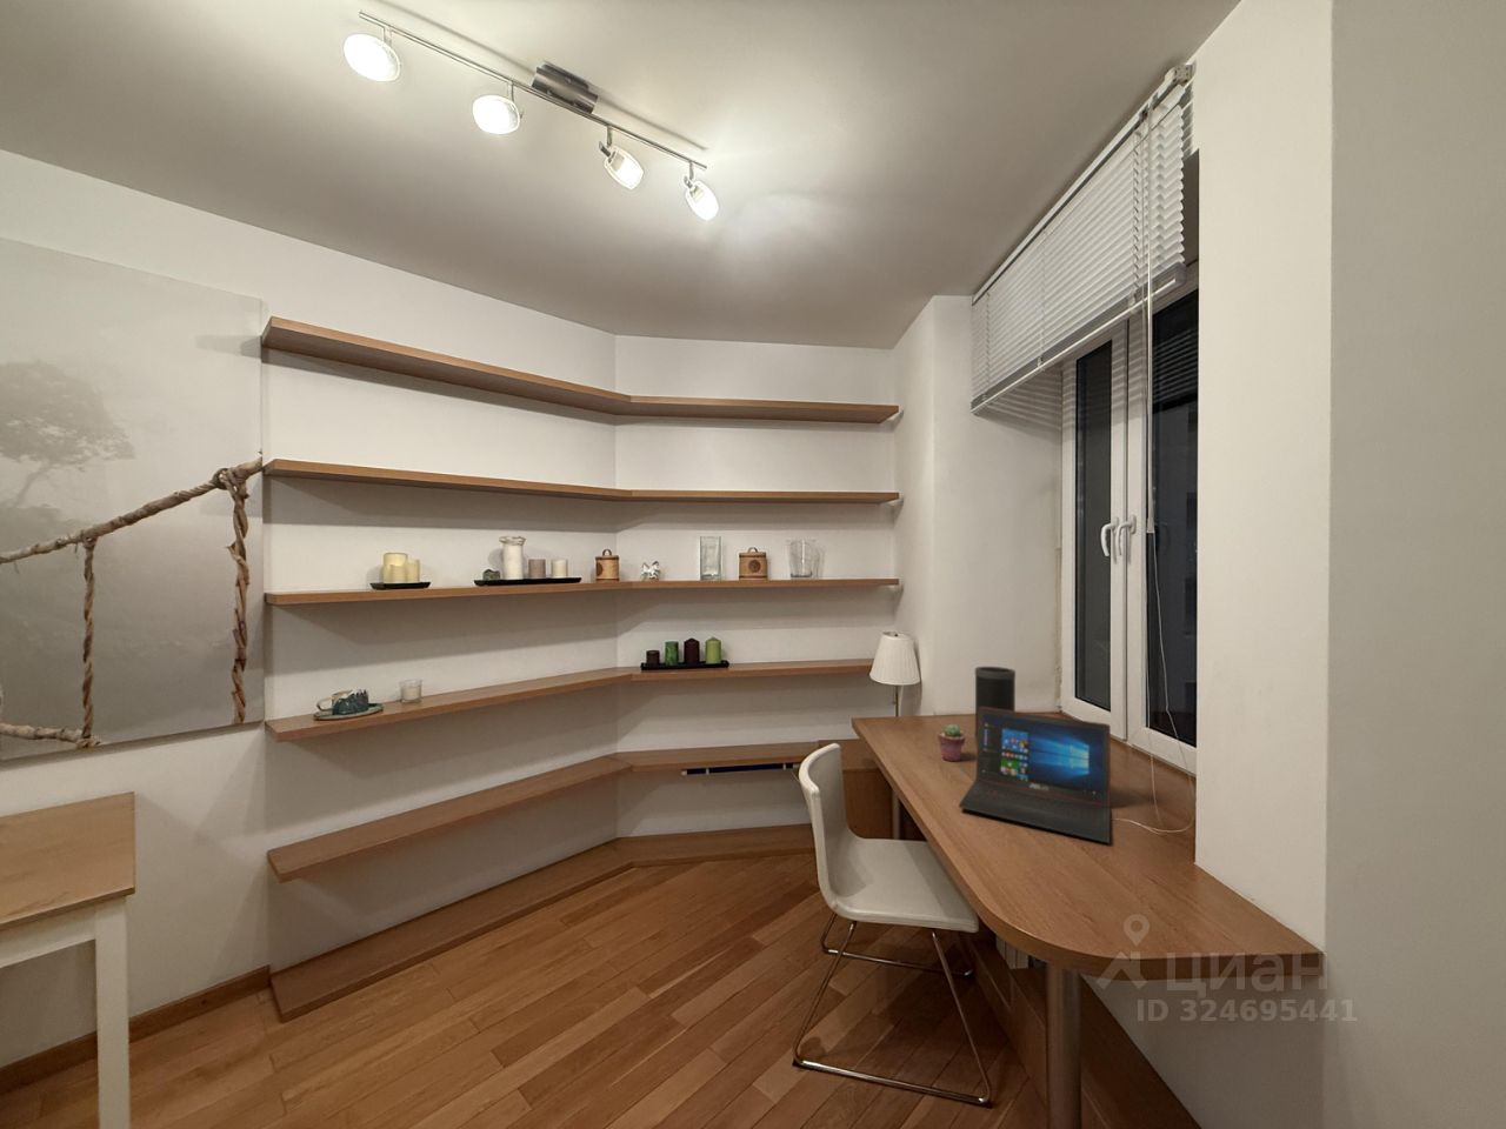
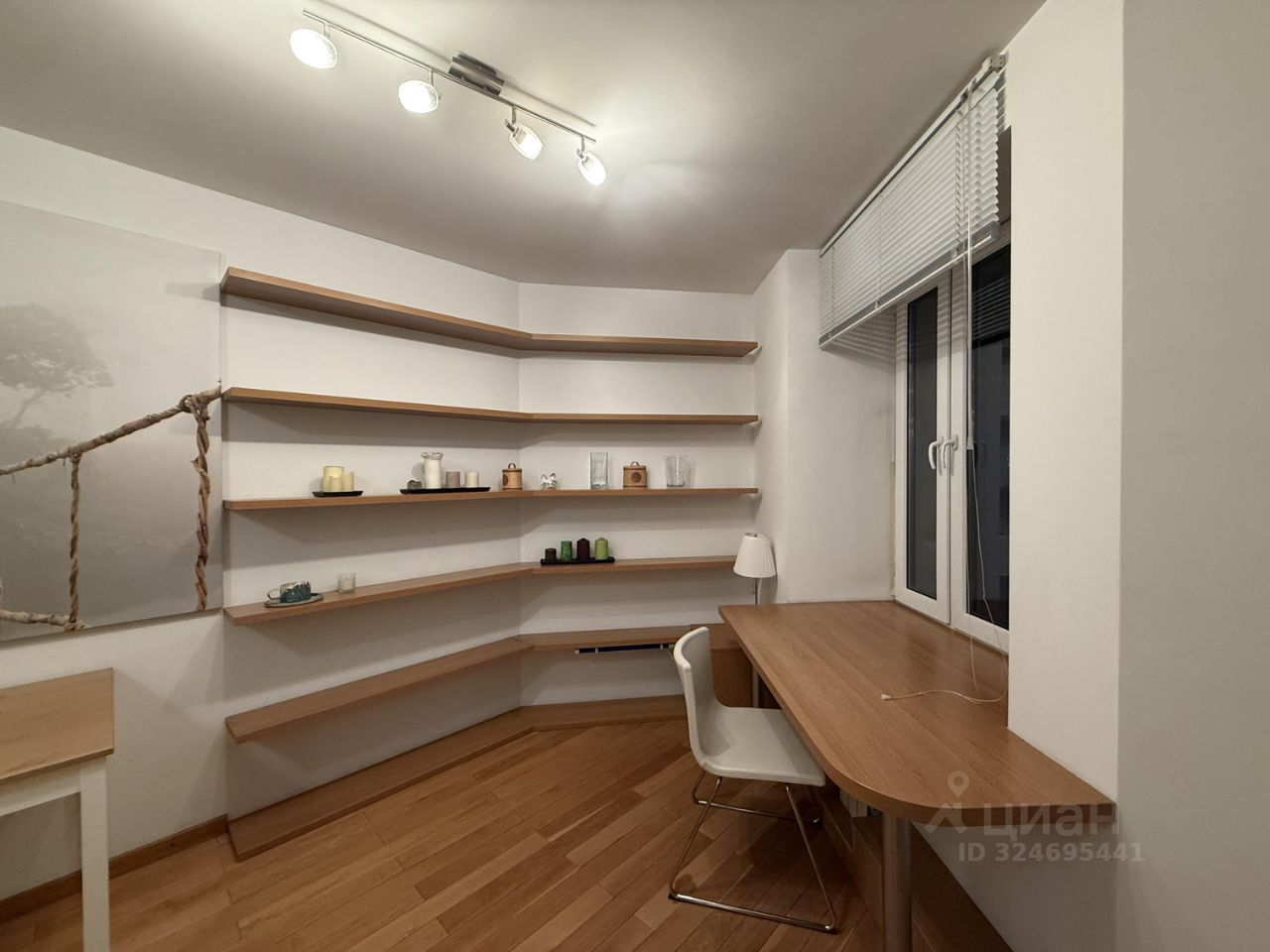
- speaker (994, 707)
- laptop (1034, 766)
- potted succulent (951, 741)
